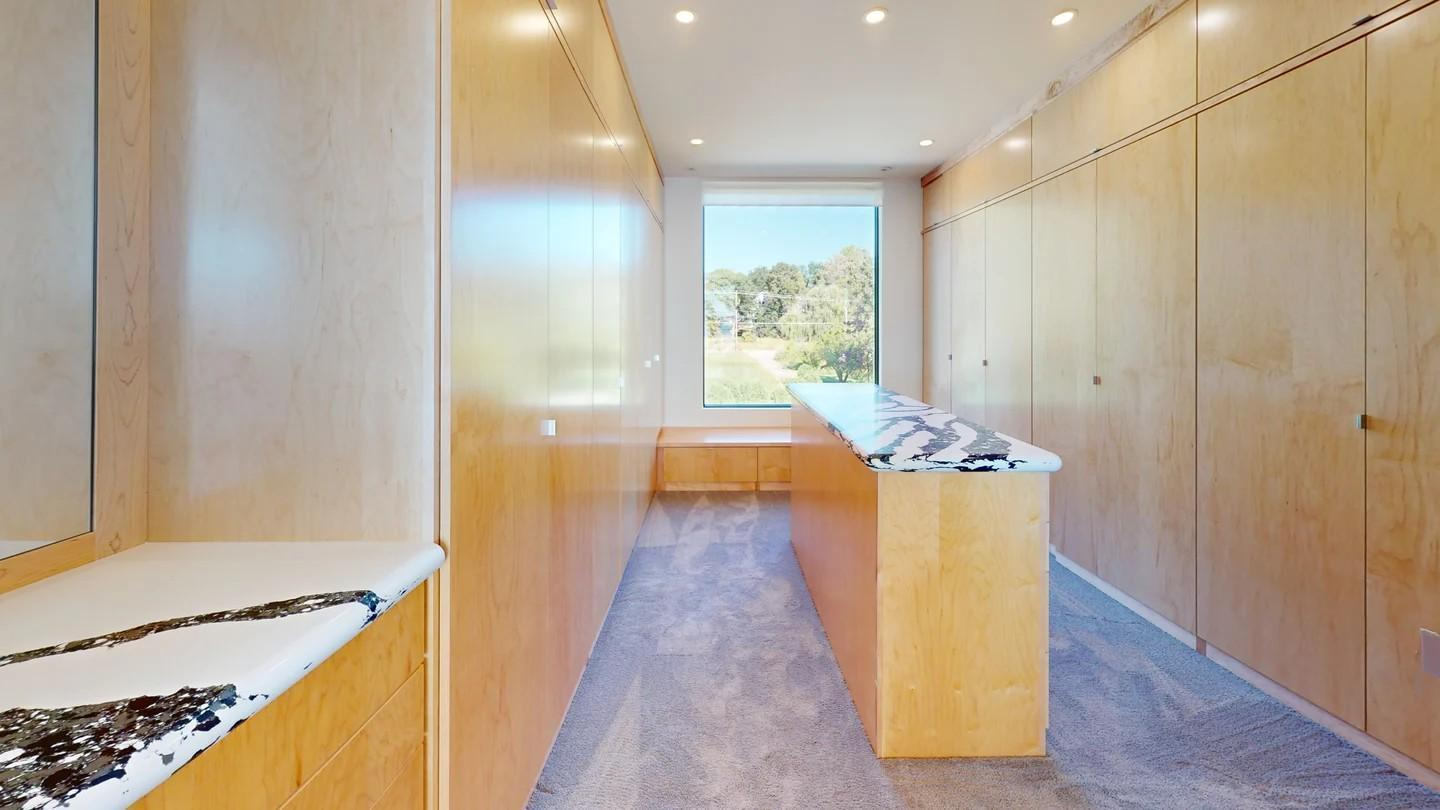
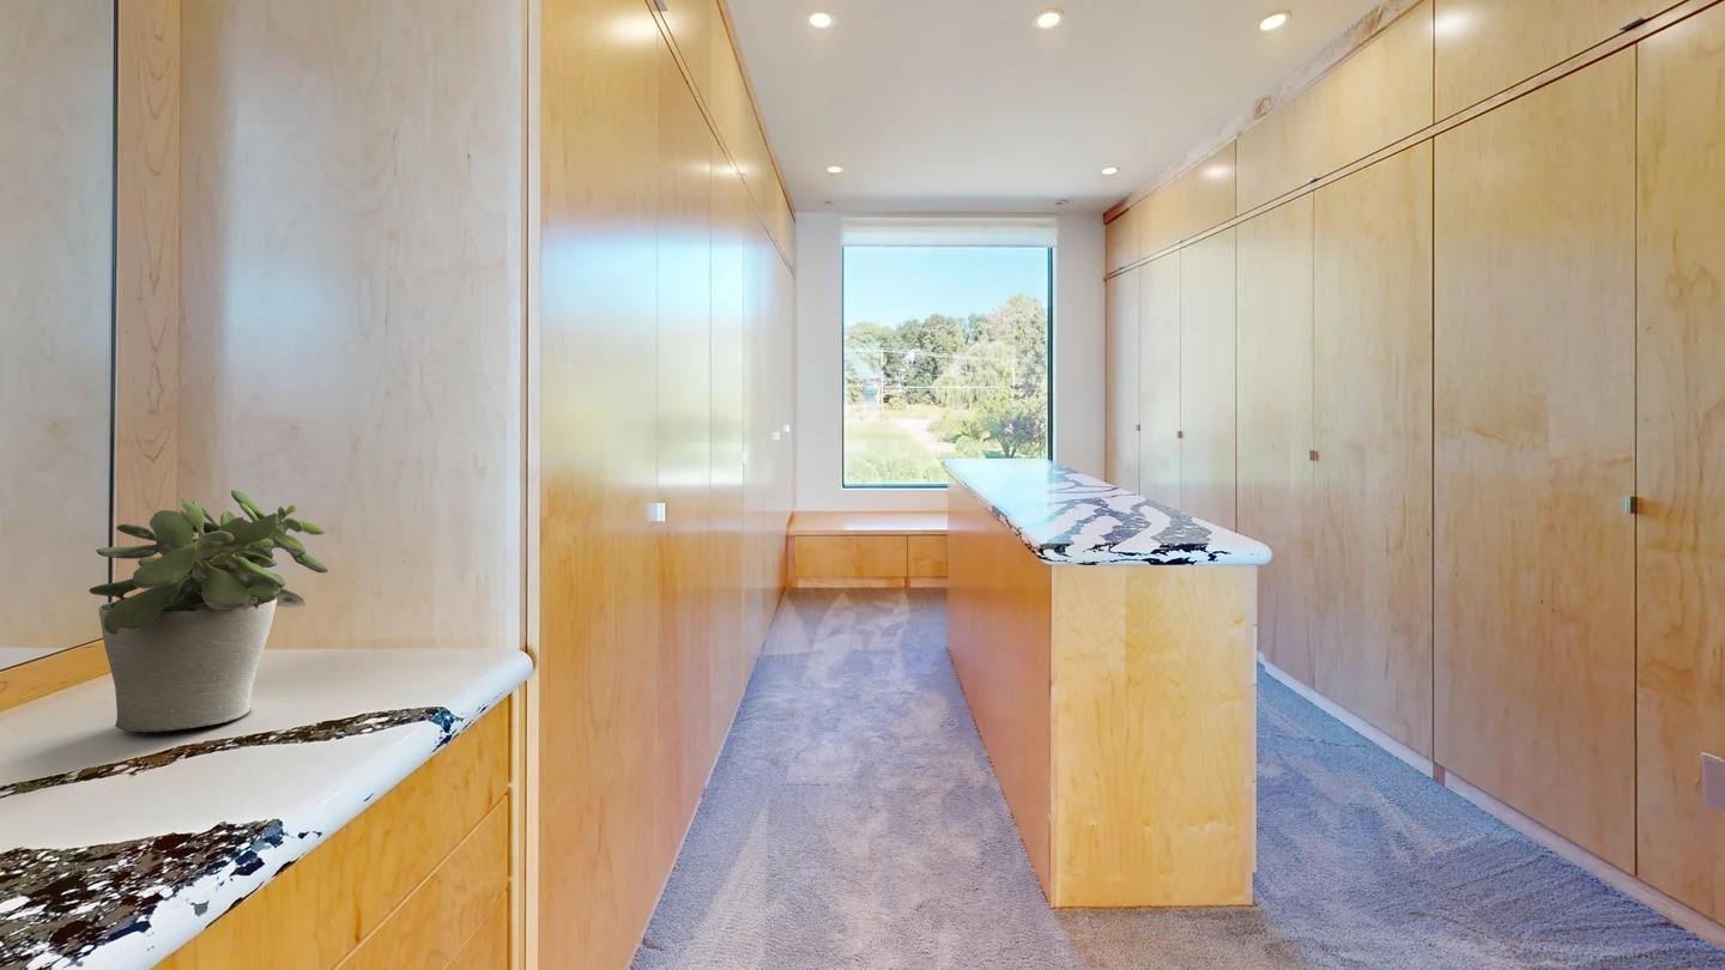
+ potted plant (228, 604)
